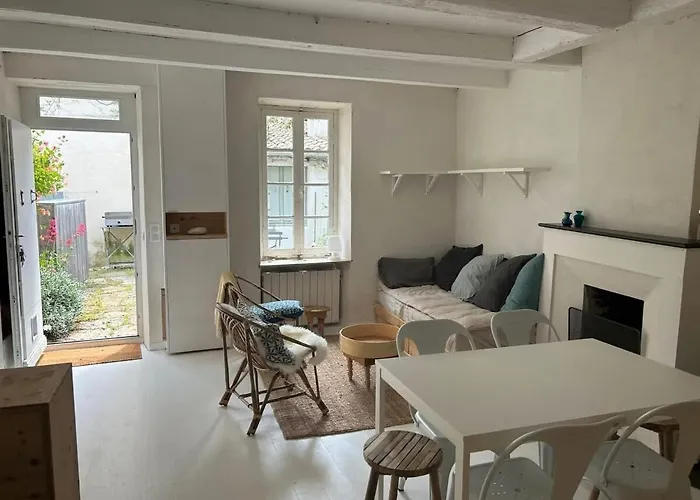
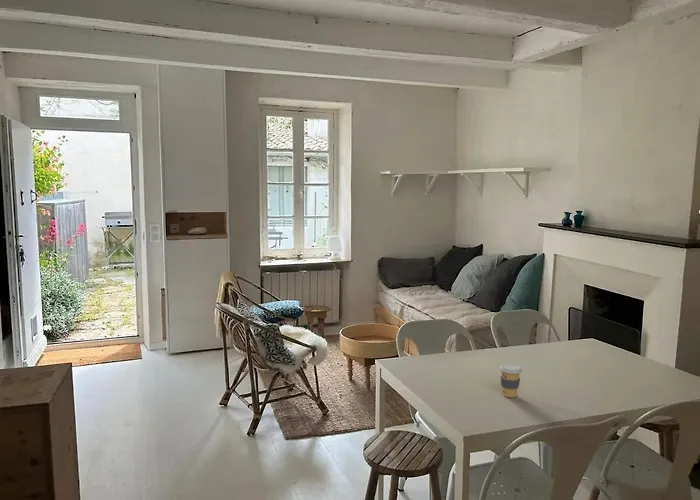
+ coffee cup (510, 380)
